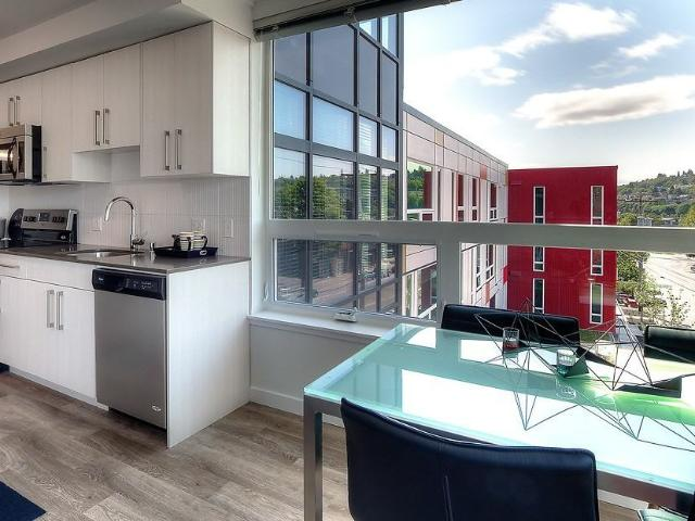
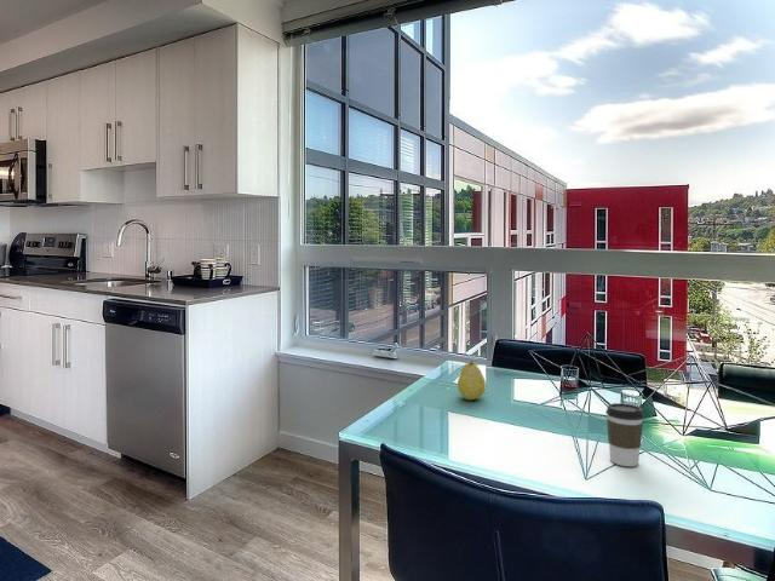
+ coffee cup (624, 433)
+ fruit (470, 379)
